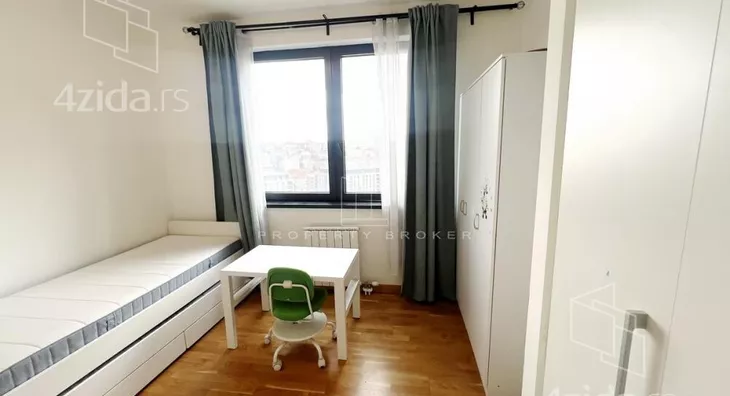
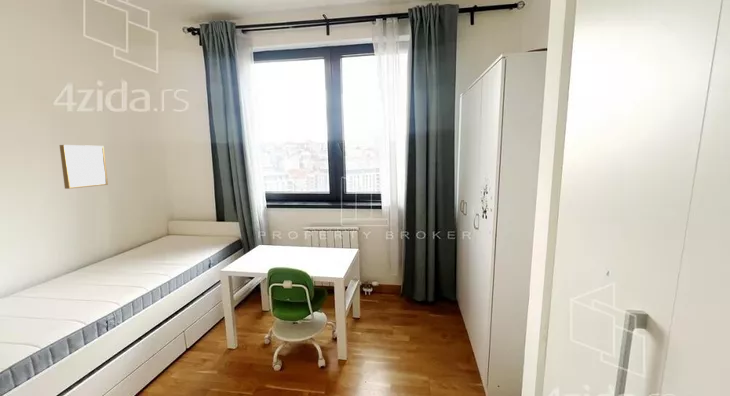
+ wall art (85, 166)
